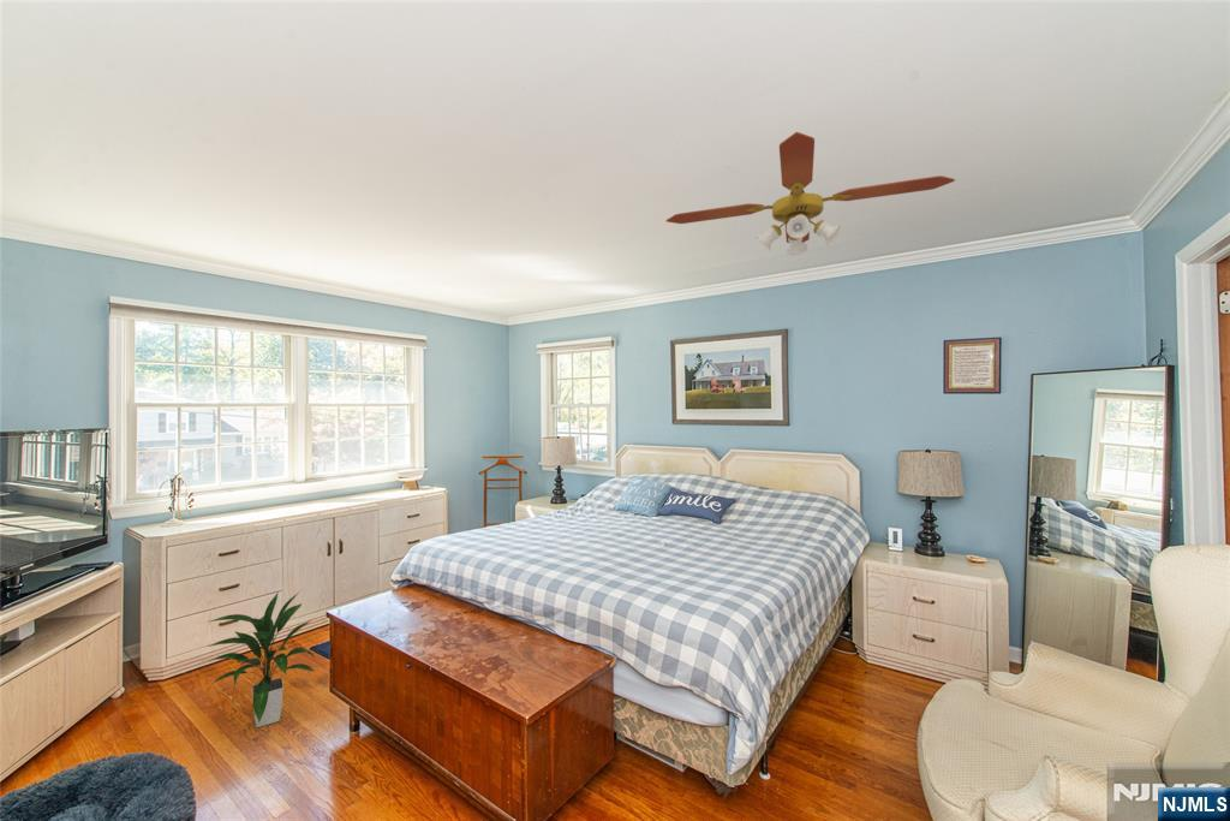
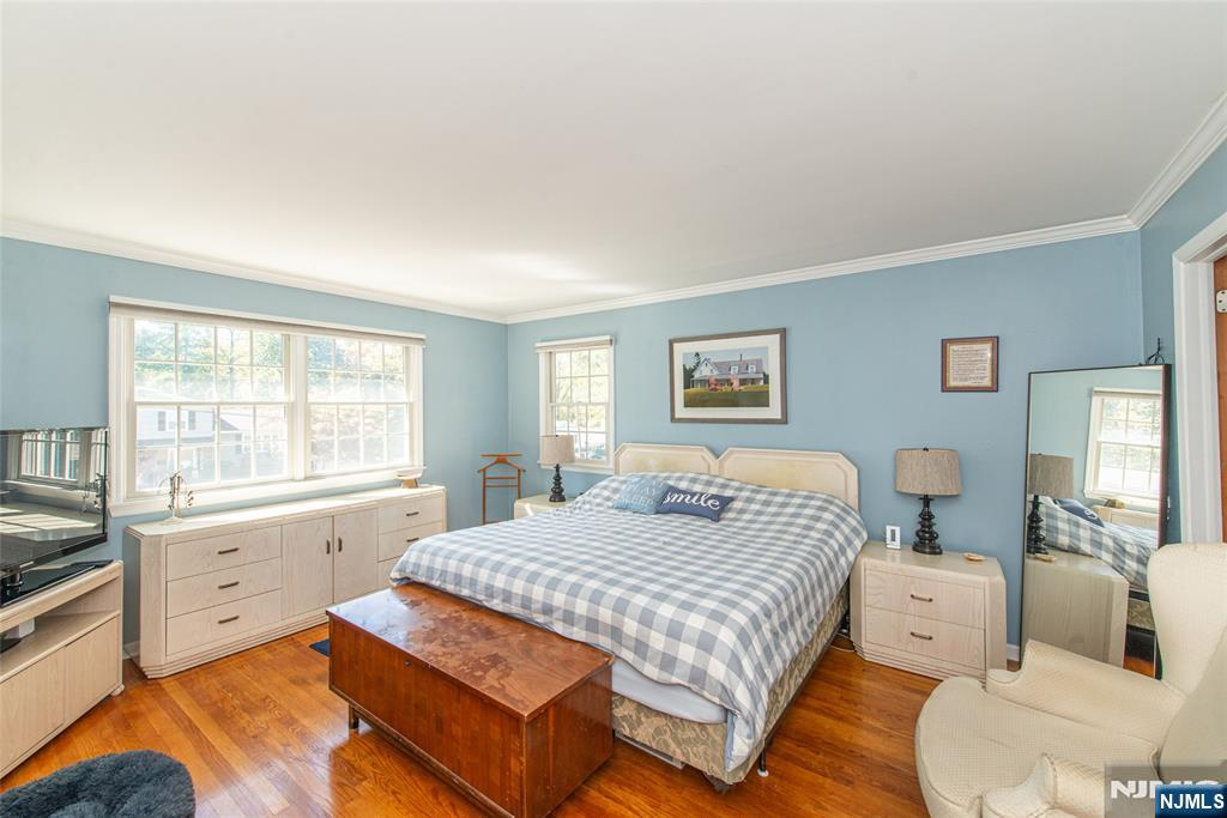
- ceiling fan (796, 210)
- indoor plant (264, 659)
